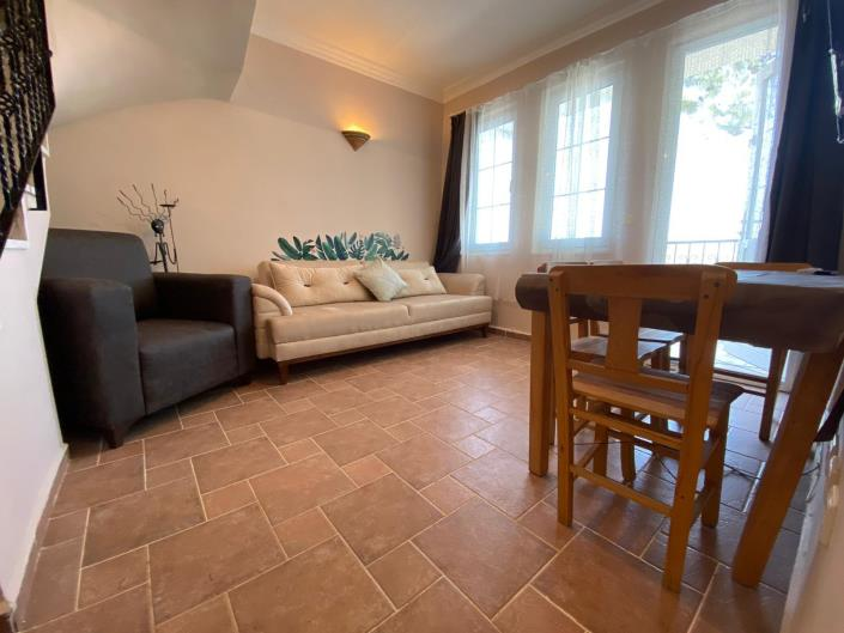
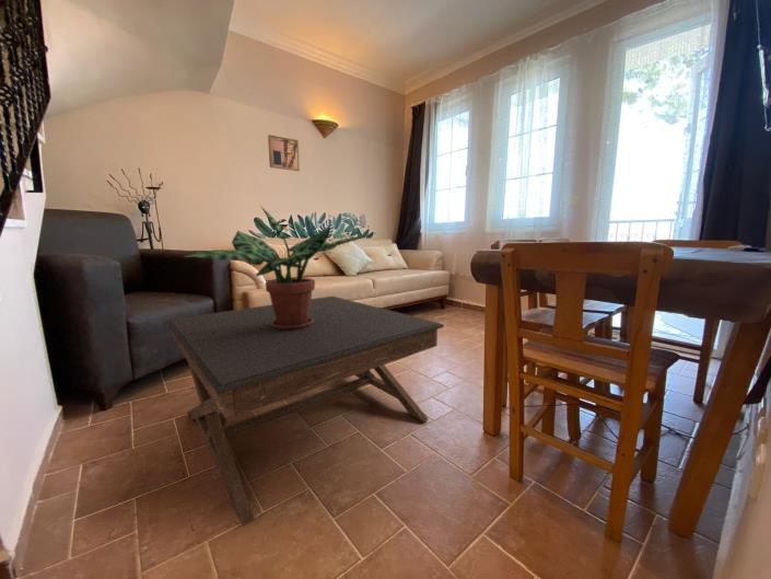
+ potted plant (302, 266)
+ coffee table (303, 369)
+ wall art (283, 153)
